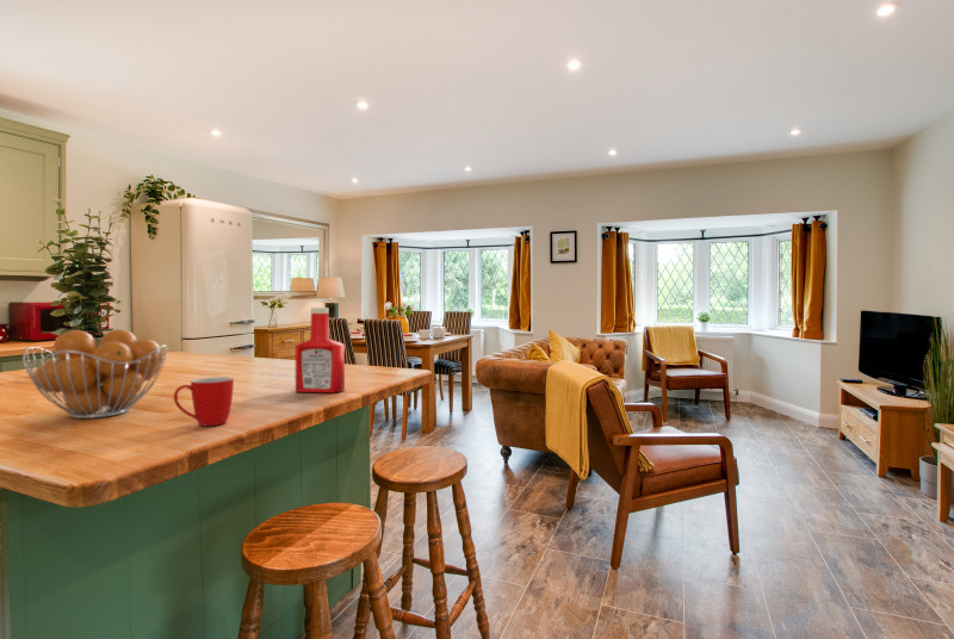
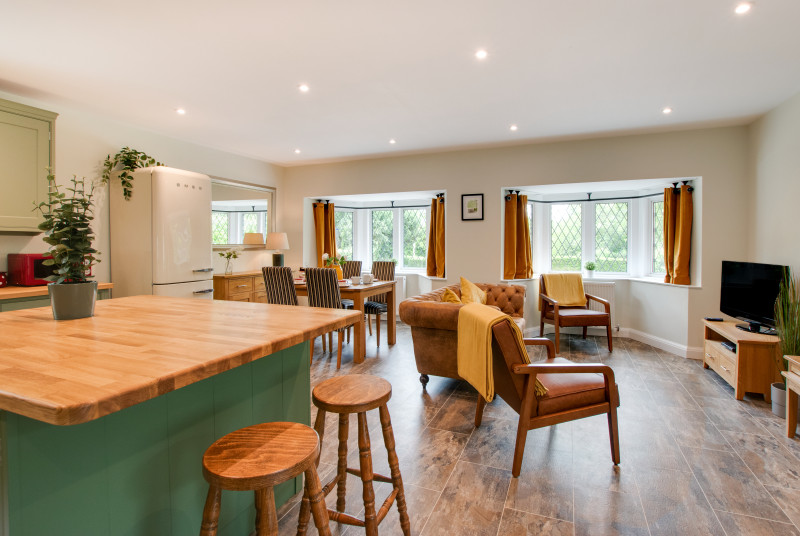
- soap bottle (320, 348)
- fruit basket (100, 371)
- mug (204, 402)
